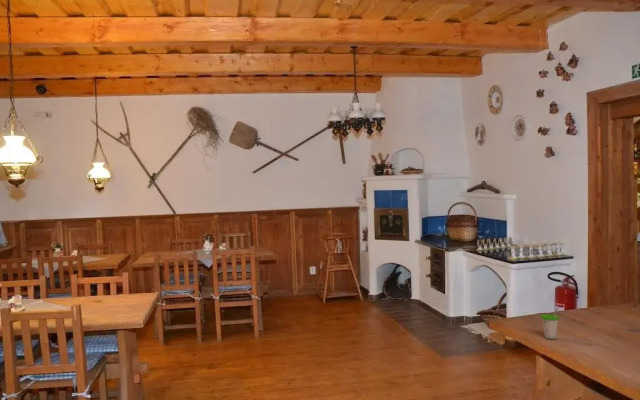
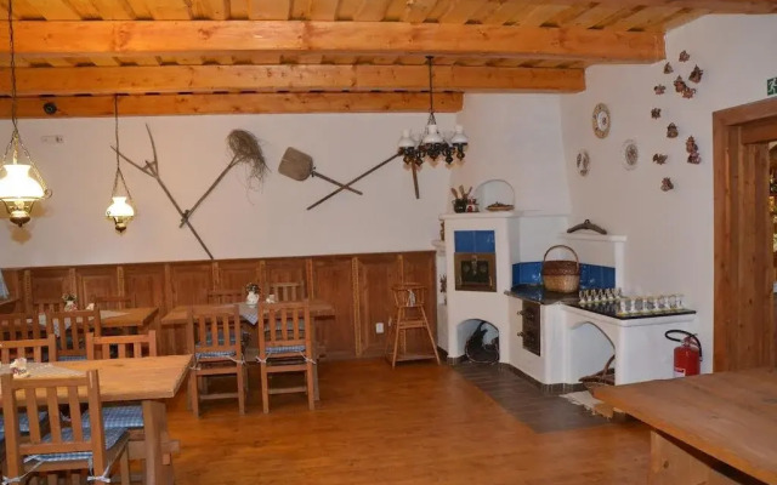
- cup (550, 322)
